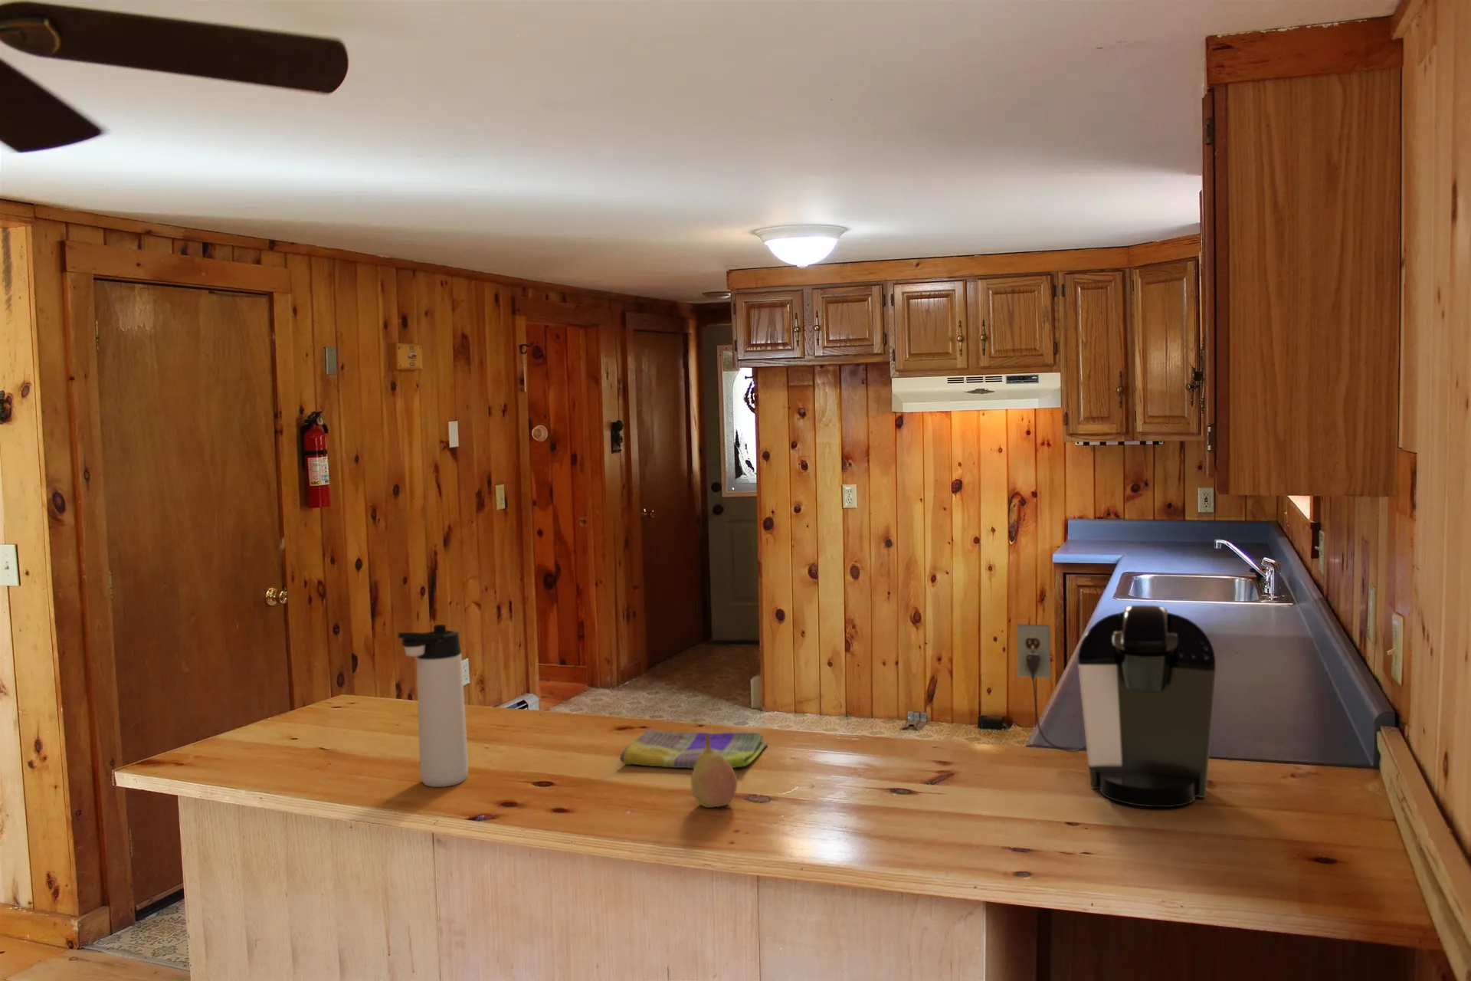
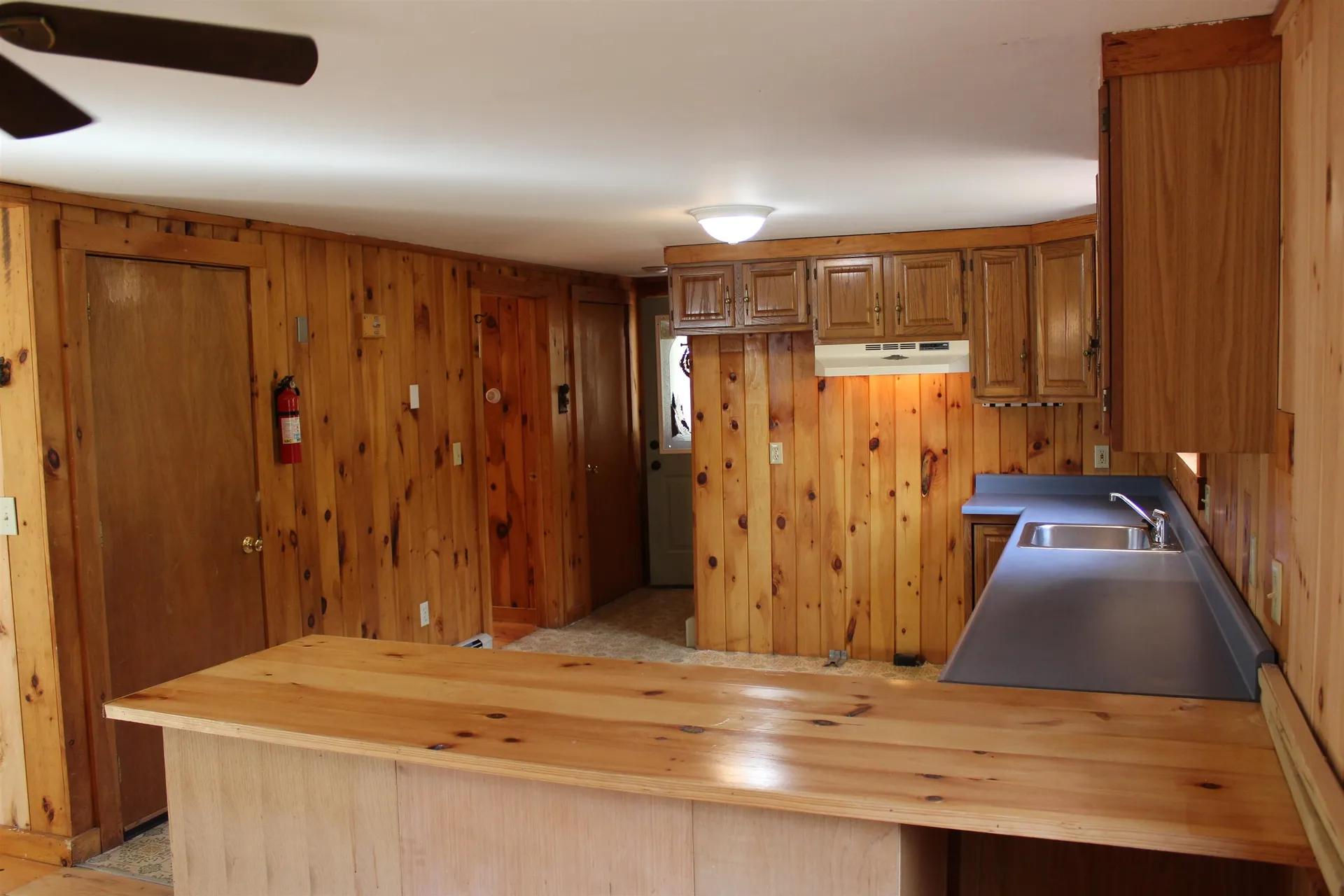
- dish towel (694, 748)
- coffee maker (1109, 694)
- fruit (713, 769)
- thermos bottle (432, 706)
